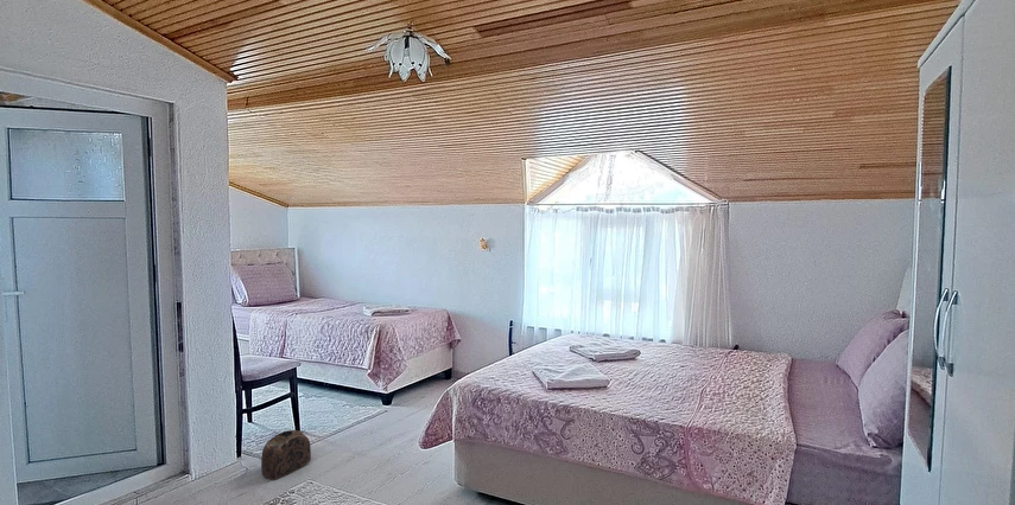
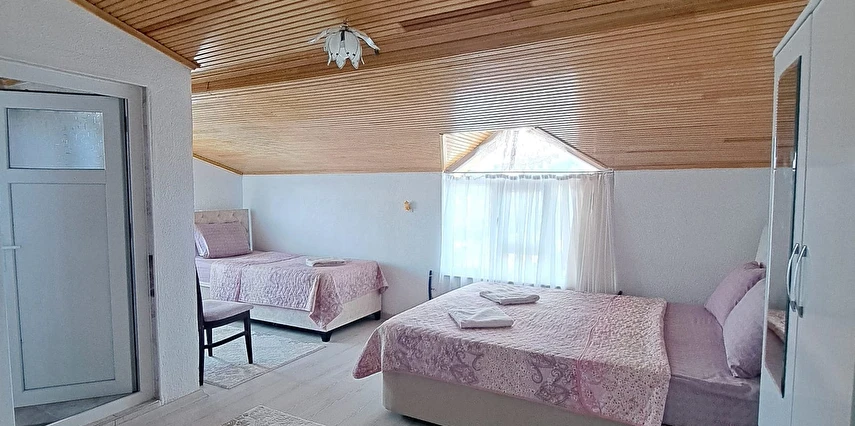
- bag (286, 450)
